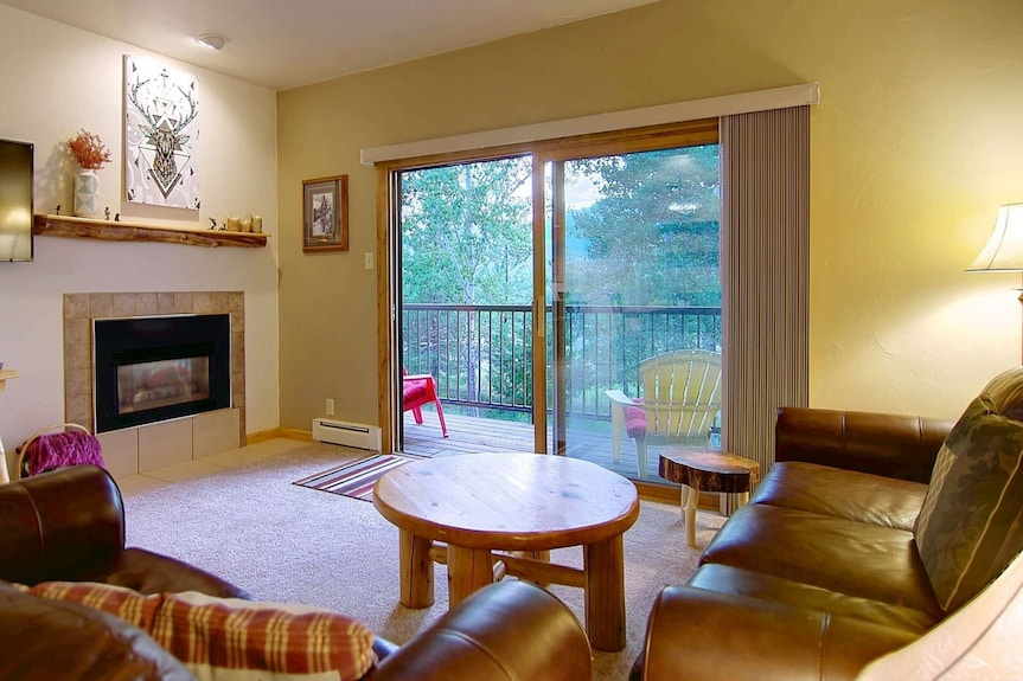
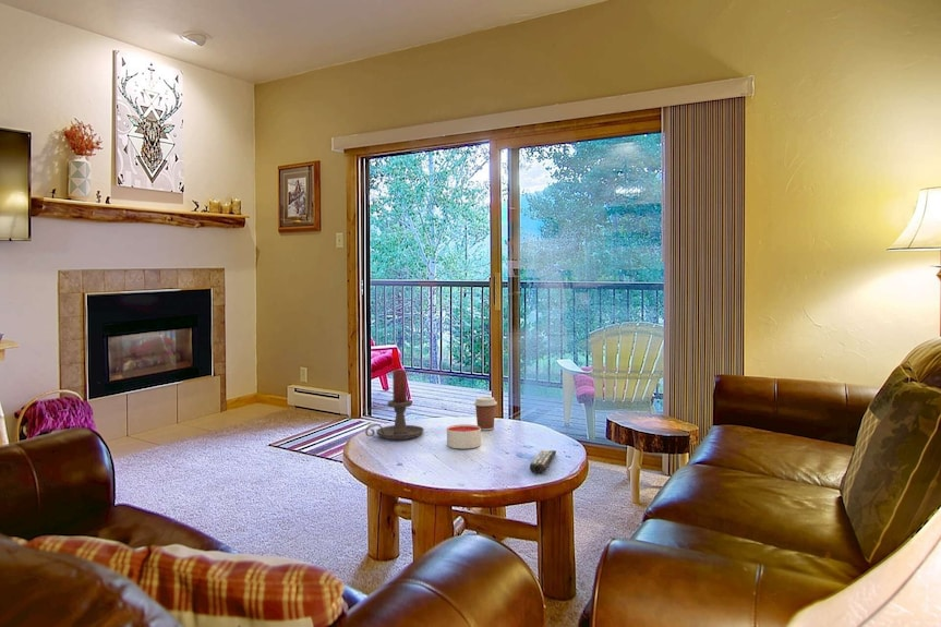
+ coffee cup (485, 413)
+ candle holder (394, 402)
+ candle (463, 435)
+ remote control (543, 460)
